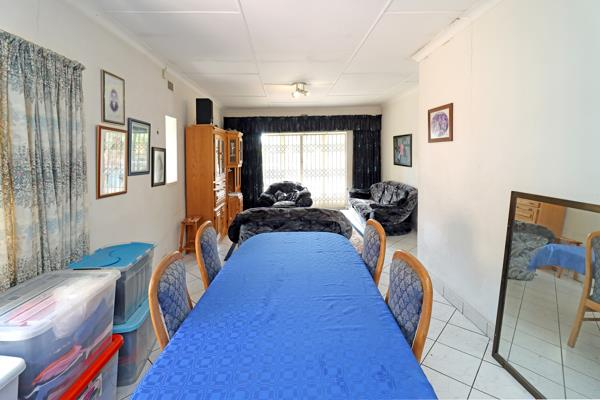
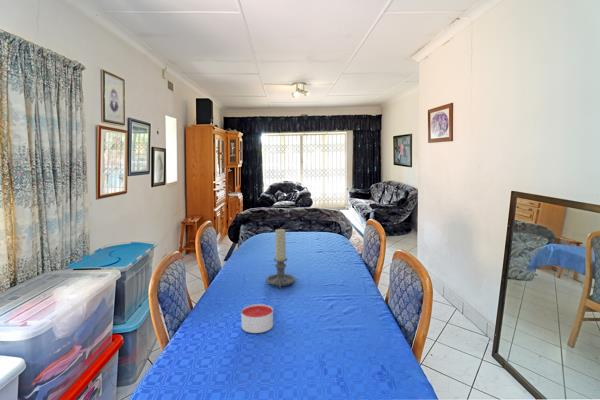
+ candle (257, 317)
+ candle holder (280, 256)
